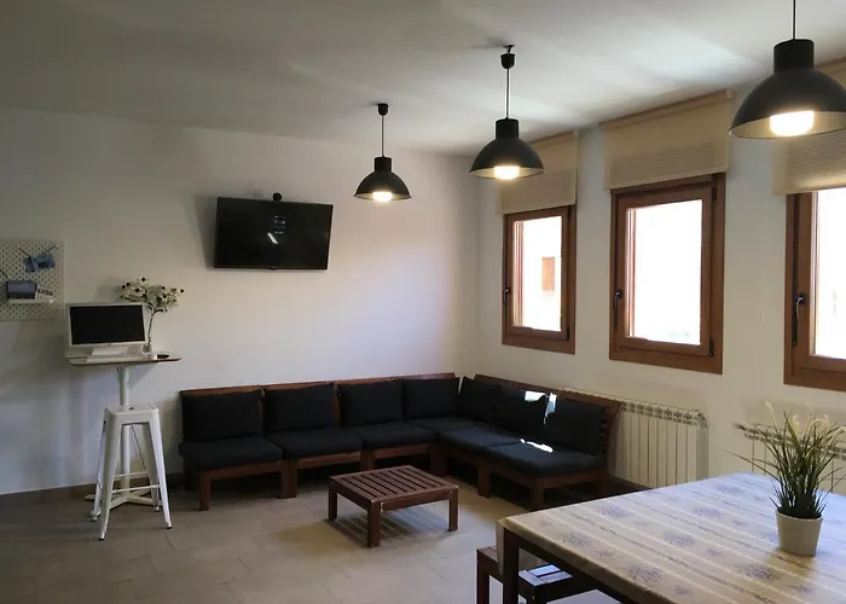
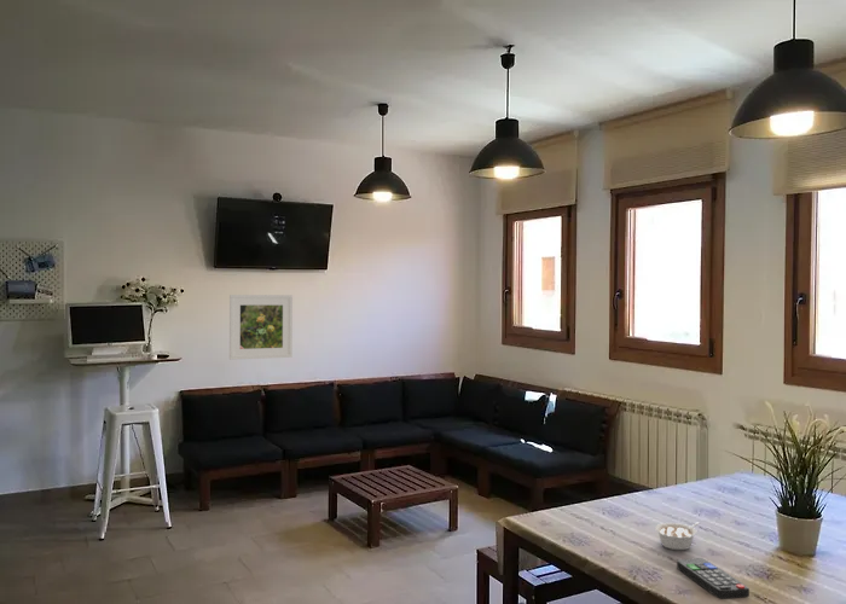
+ remote control (711, 576)
+ legume (676, 535)
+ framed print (261, 326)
